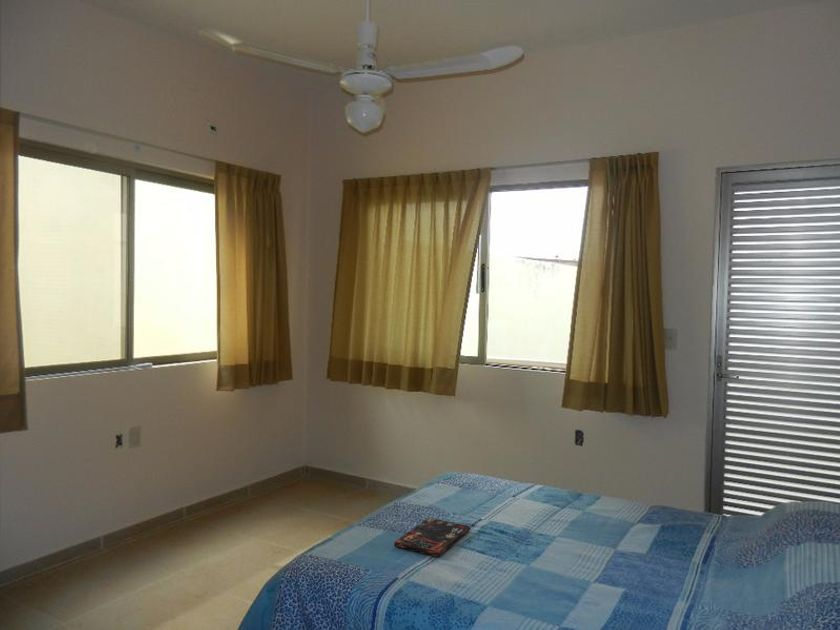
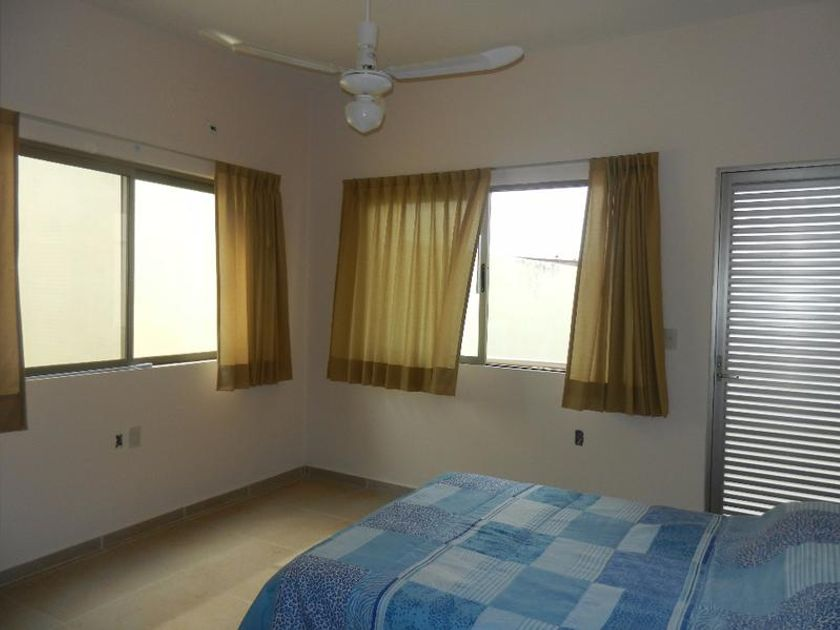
- book (433, 535)
